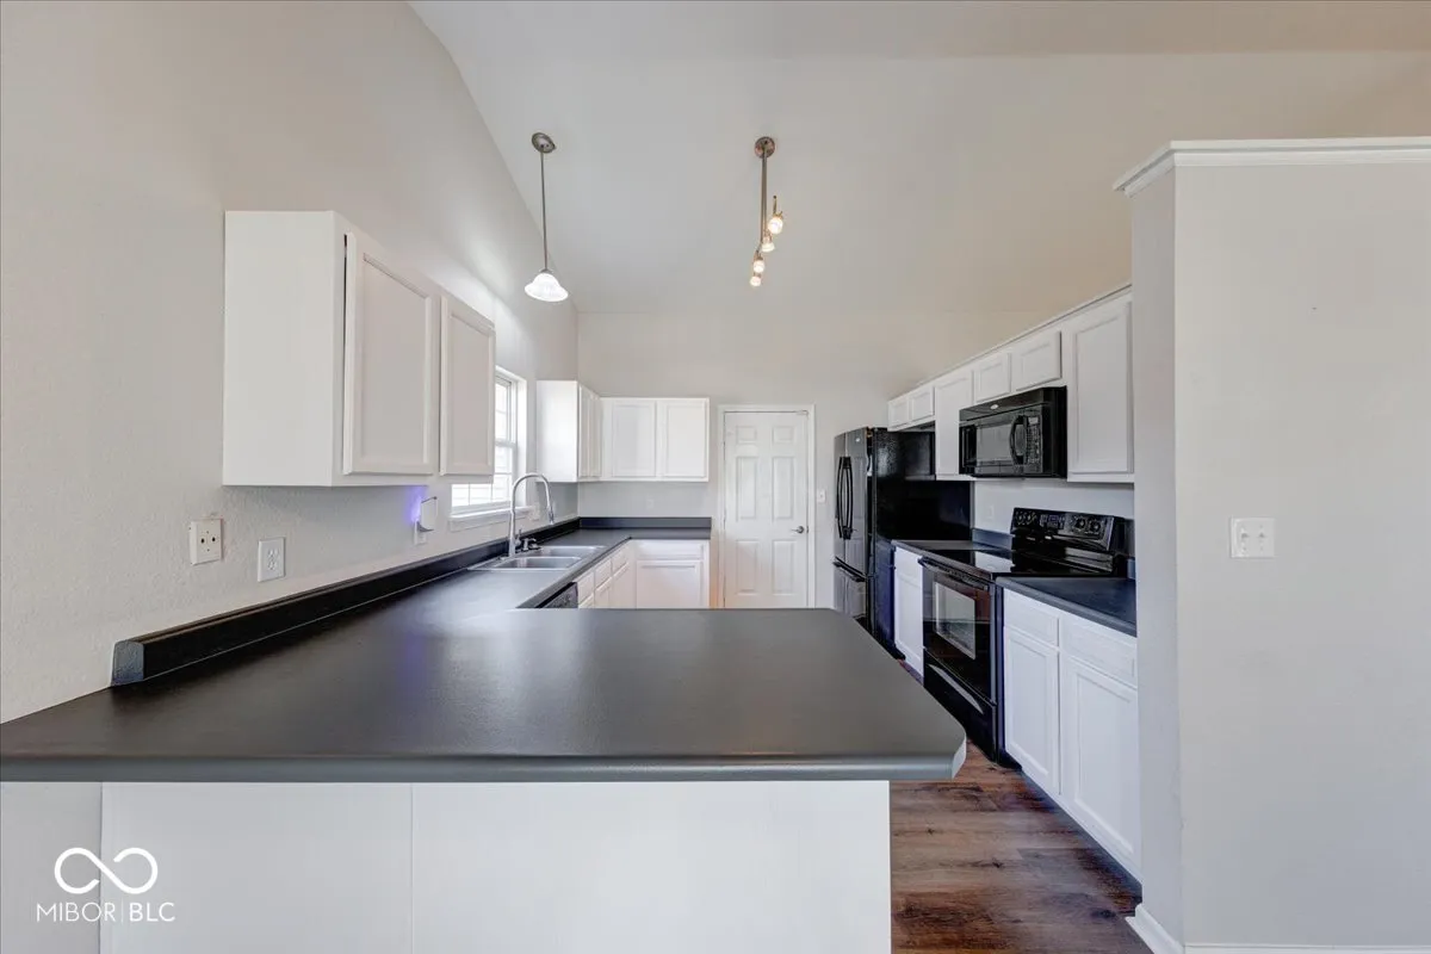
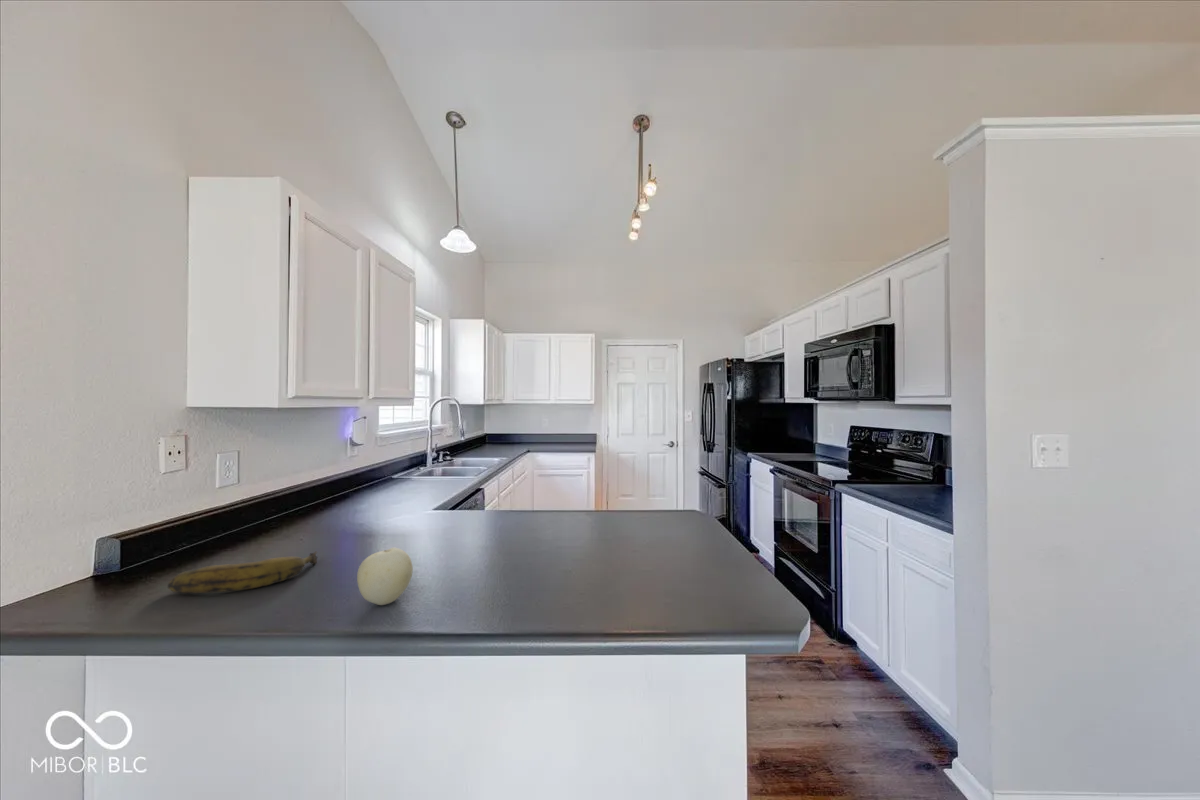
+ fruit (385, 575)
+ banana (247, 566)
